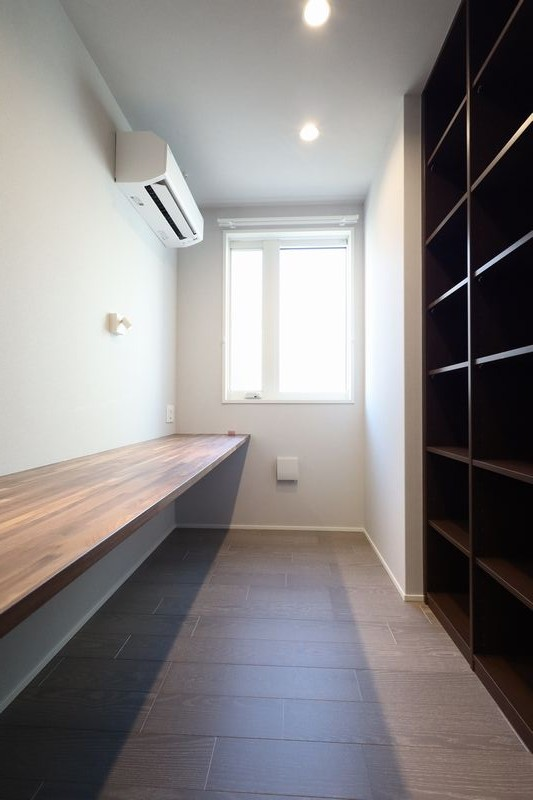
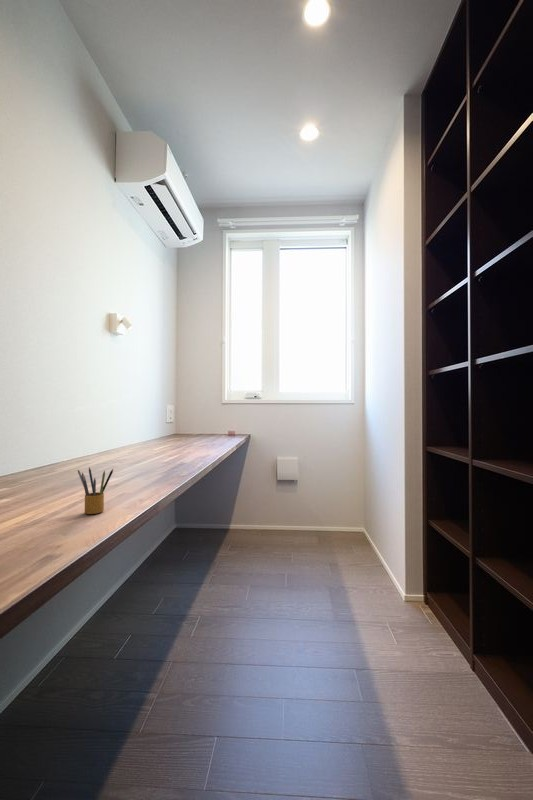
+ pencil box (95, 489)
